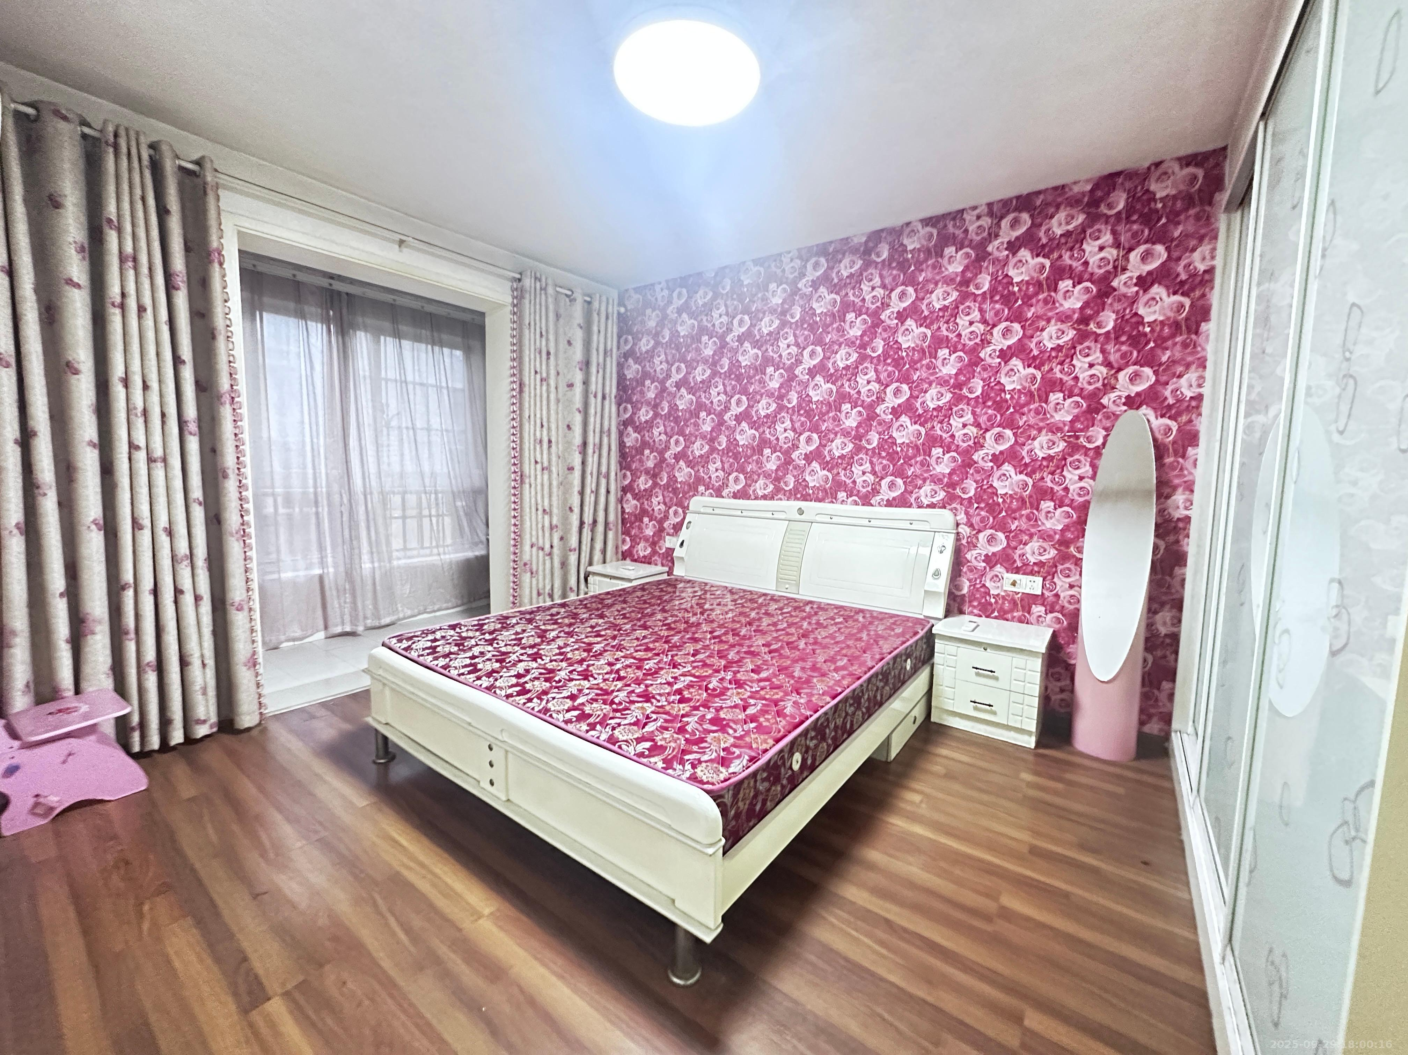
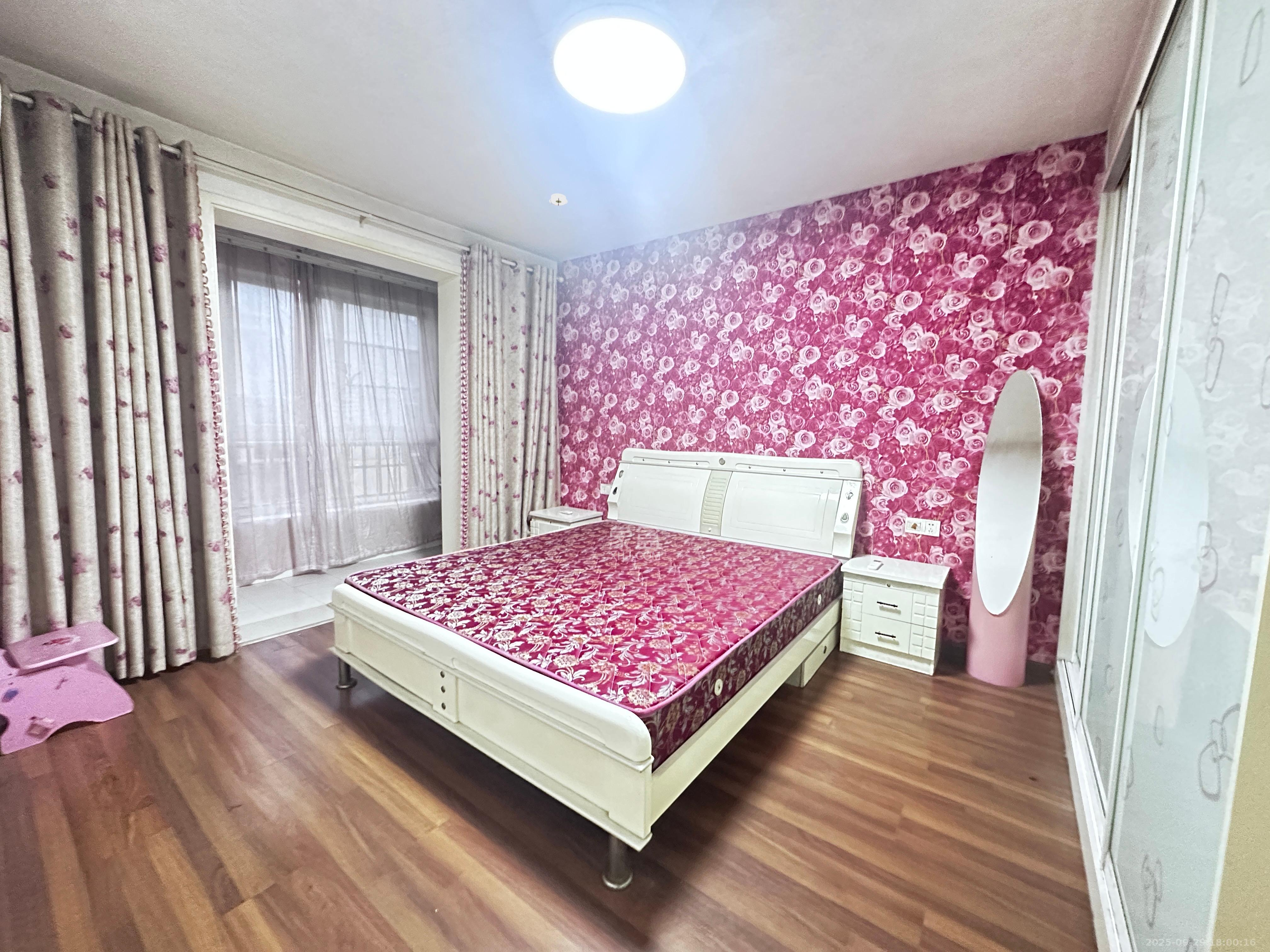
+ smoke detector (558, 200)
